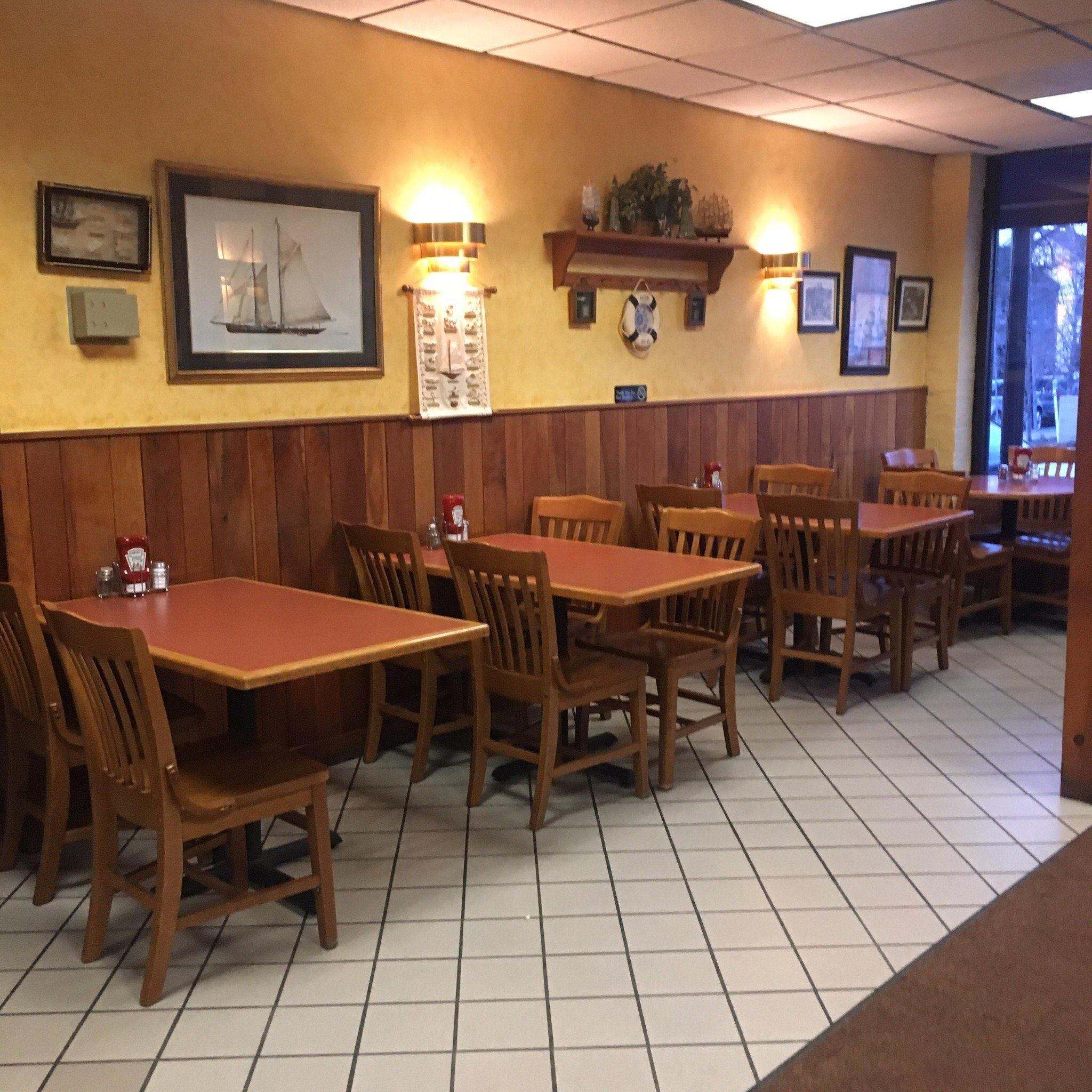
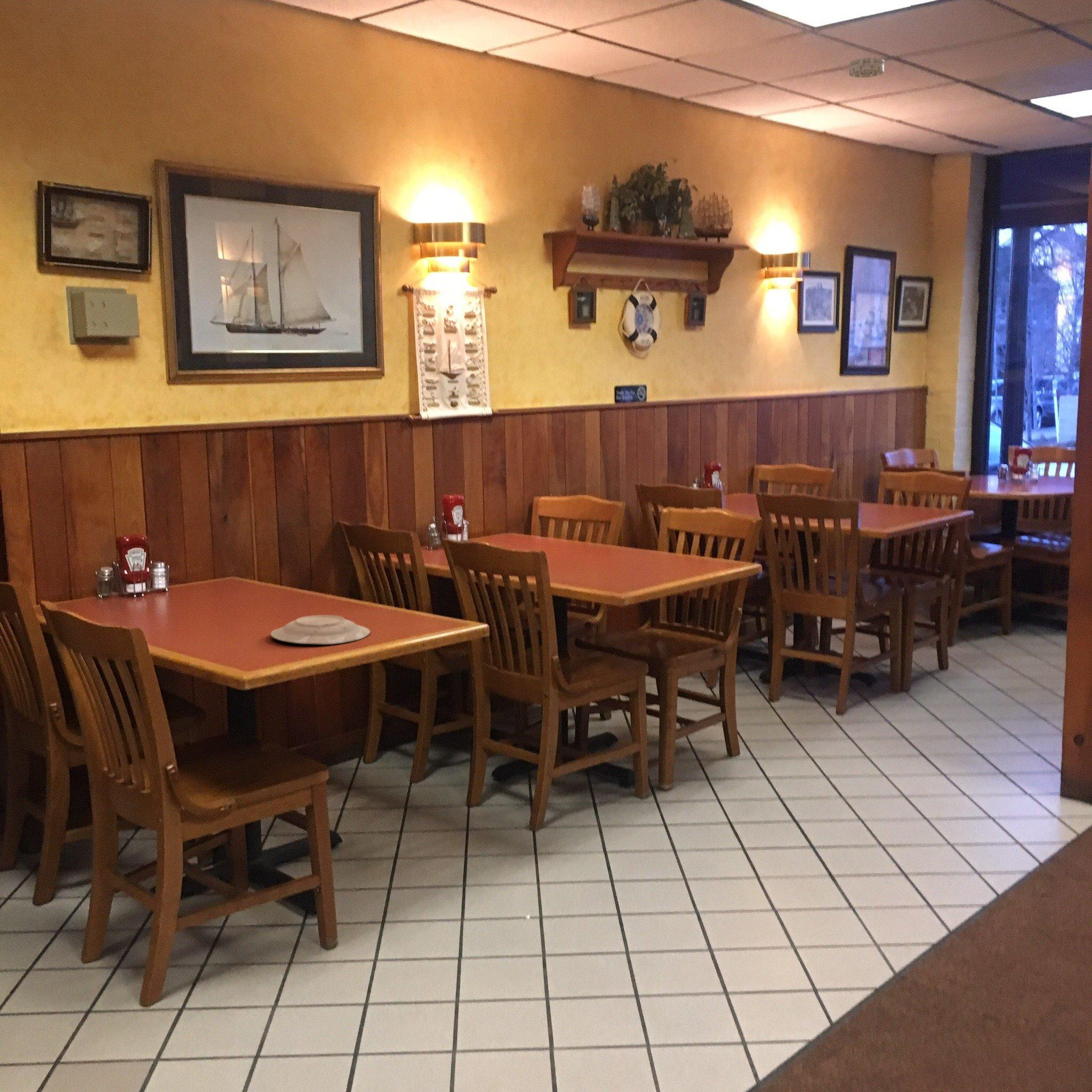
+ plate (320, 627)
+ smoke detector (866, 67)
